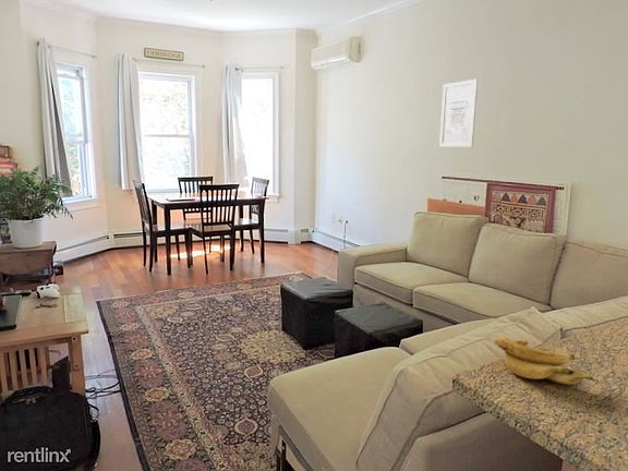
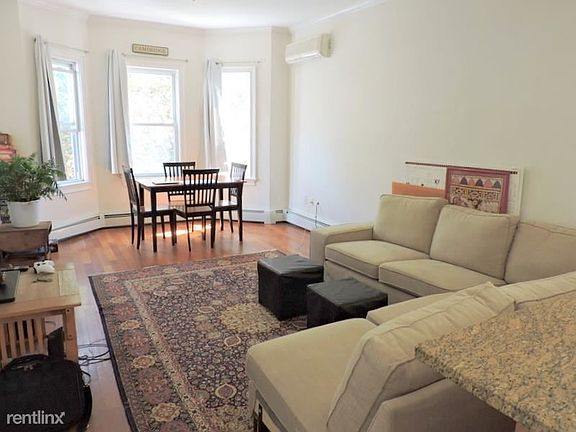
- banana (542, 357)
- wall art (457, 114)
